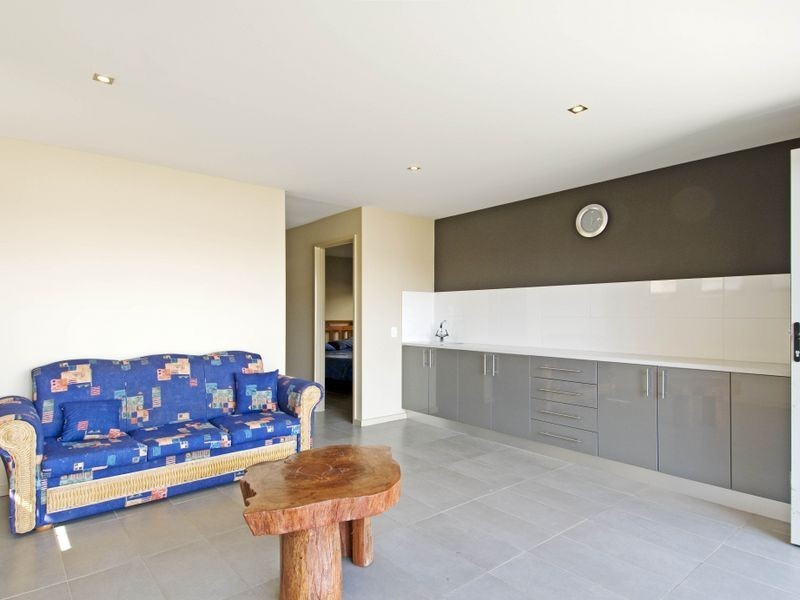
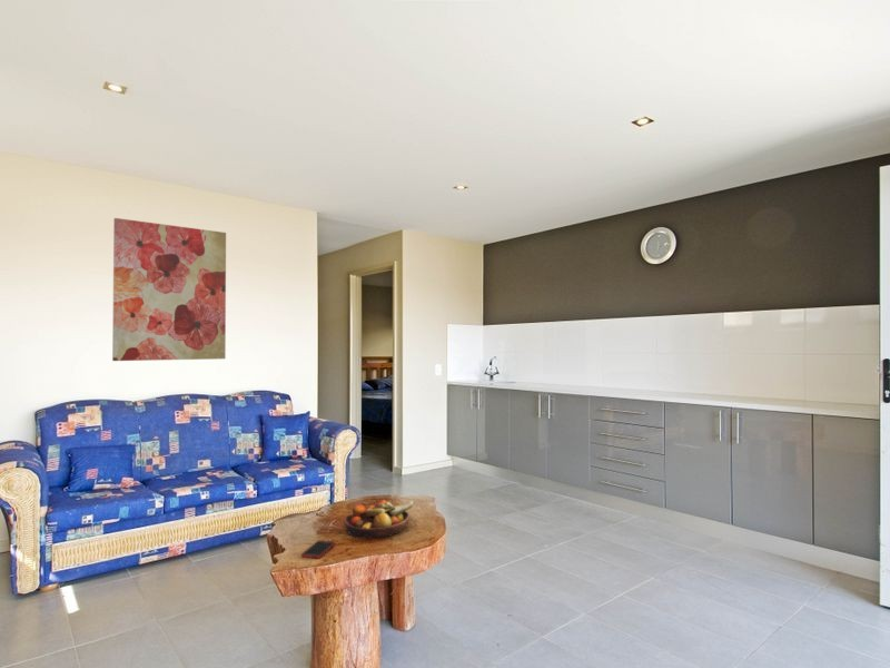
+ wall art (172, 292)
+ cell phone (318, 549)
+ fruit bowl (377, 514)
